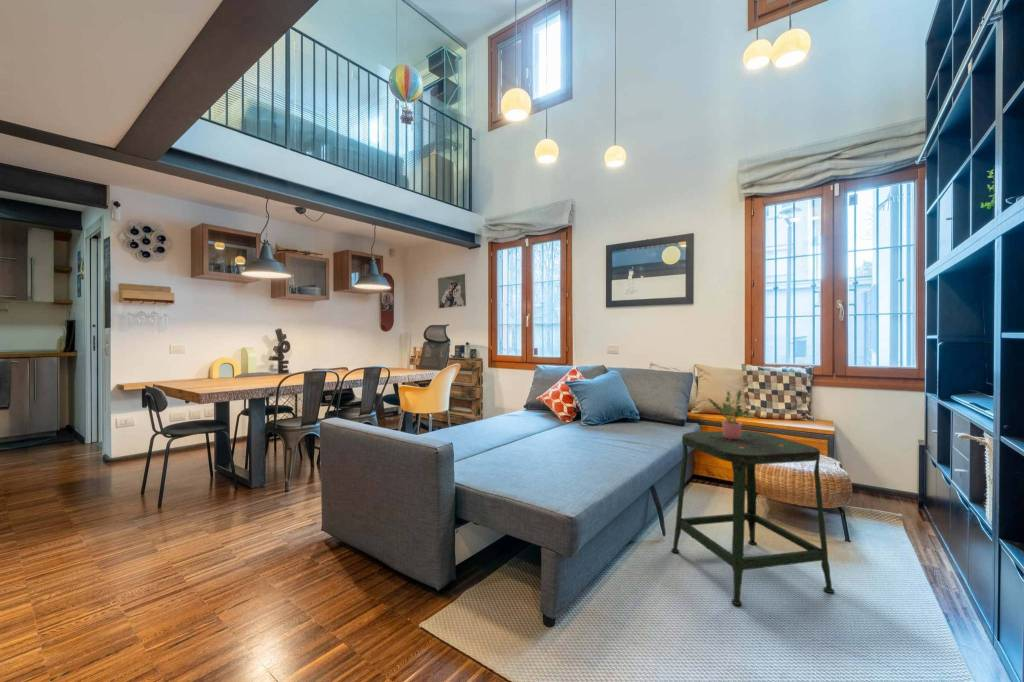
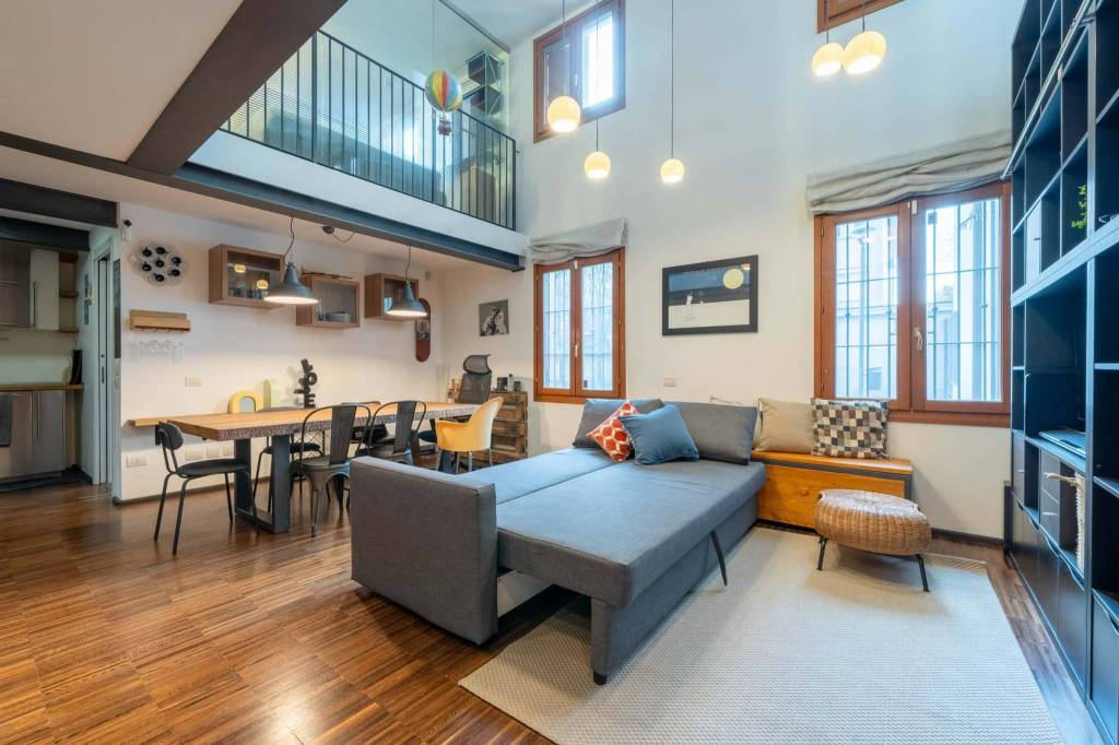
- stool (744, 505)
- potted plant (731, 414)
